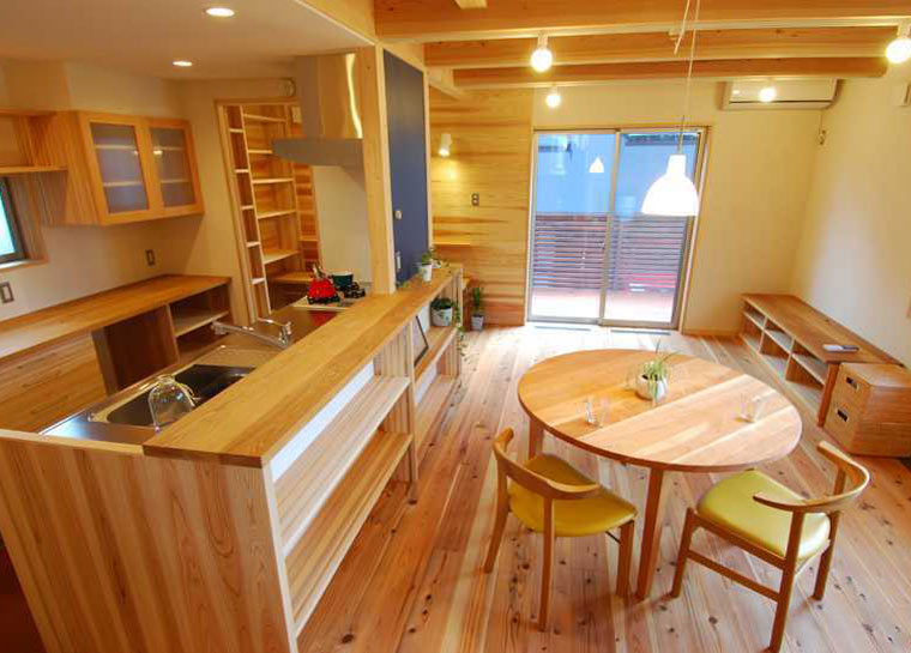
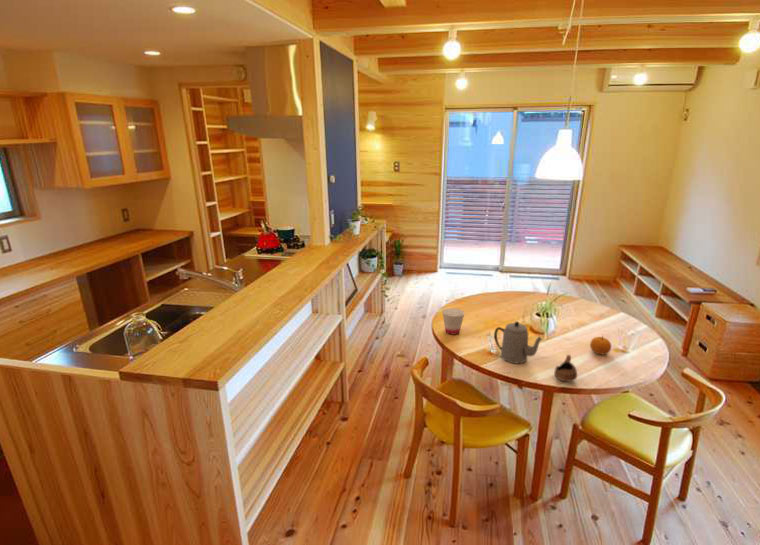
+ fruit (600, 343)
+ cup (452, 322)
+ cup (567, 369)
+ teapot (517, 340)
